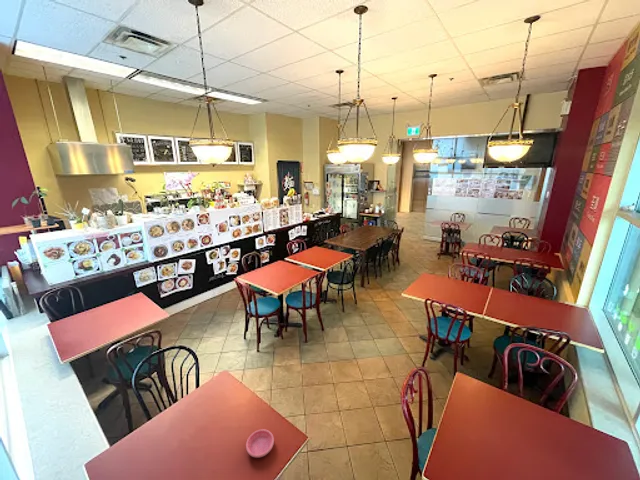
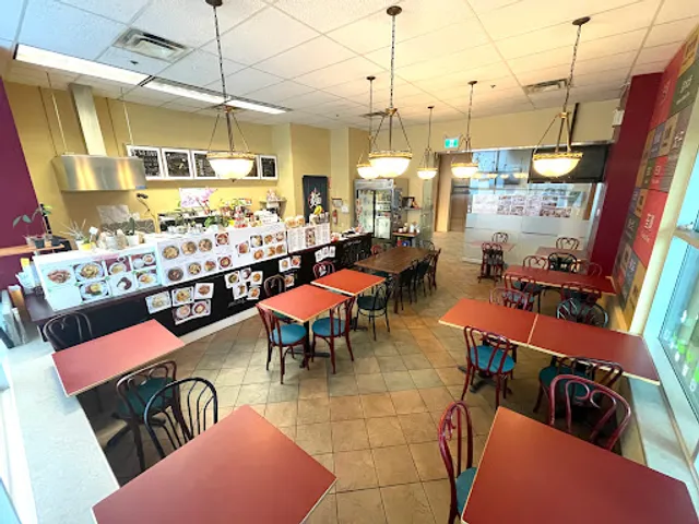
- saucer (260, 444)
